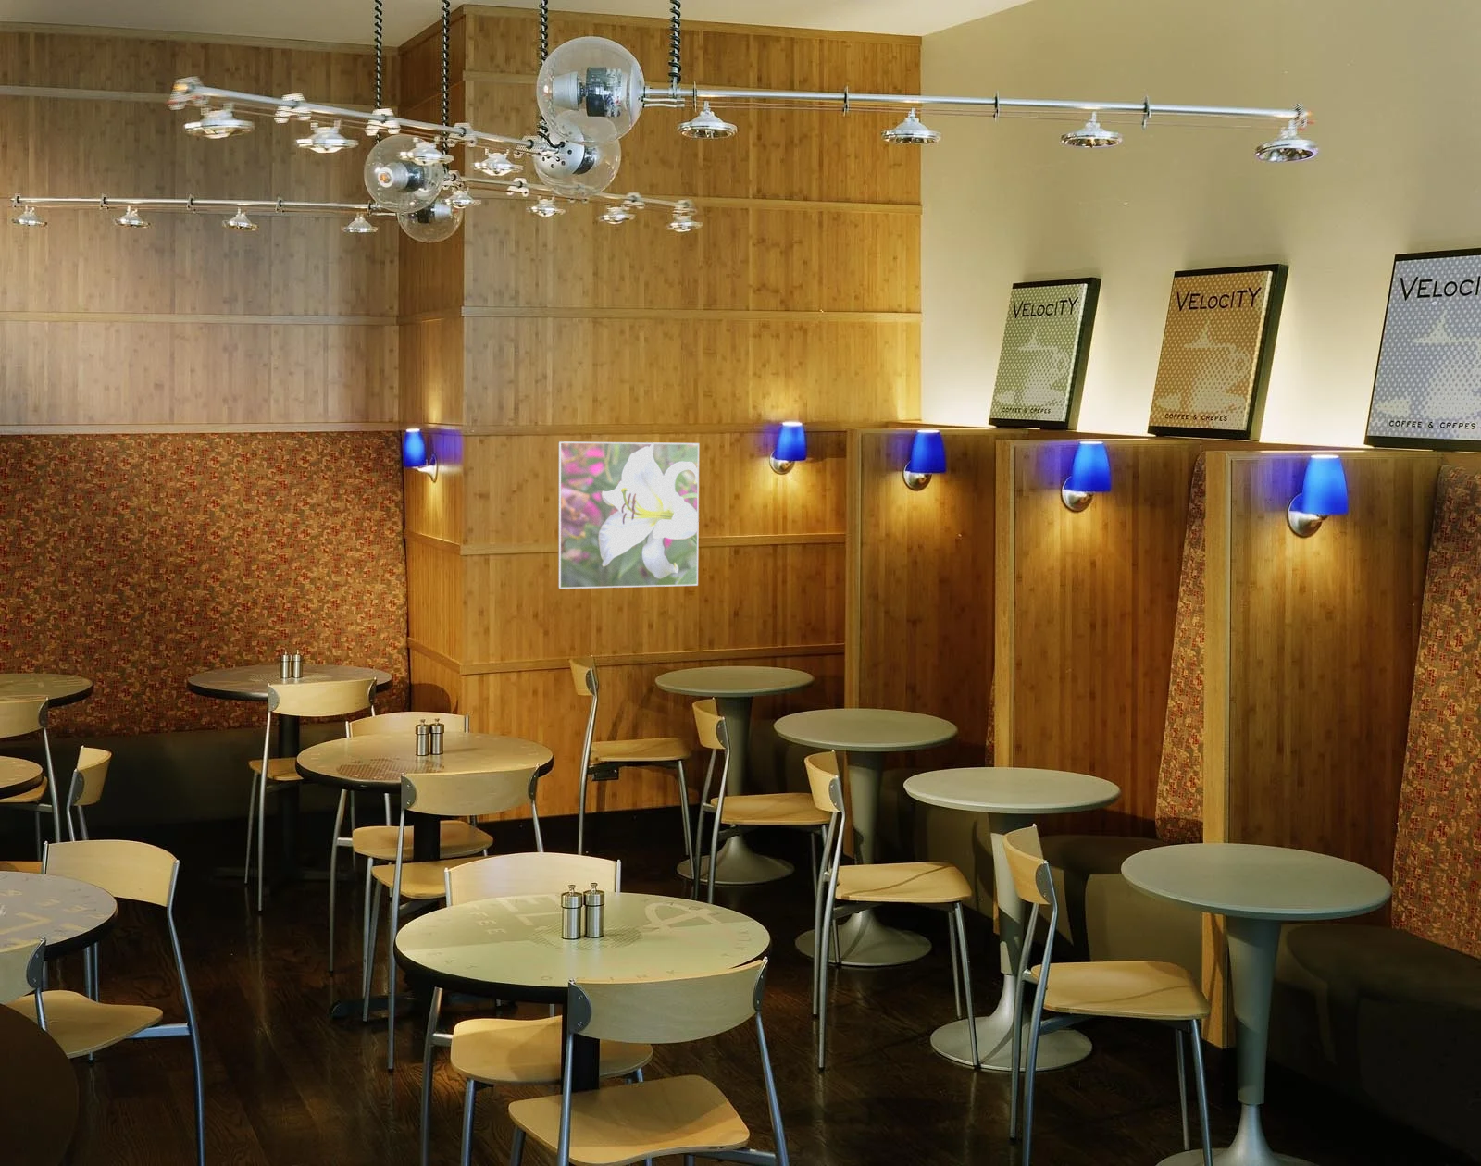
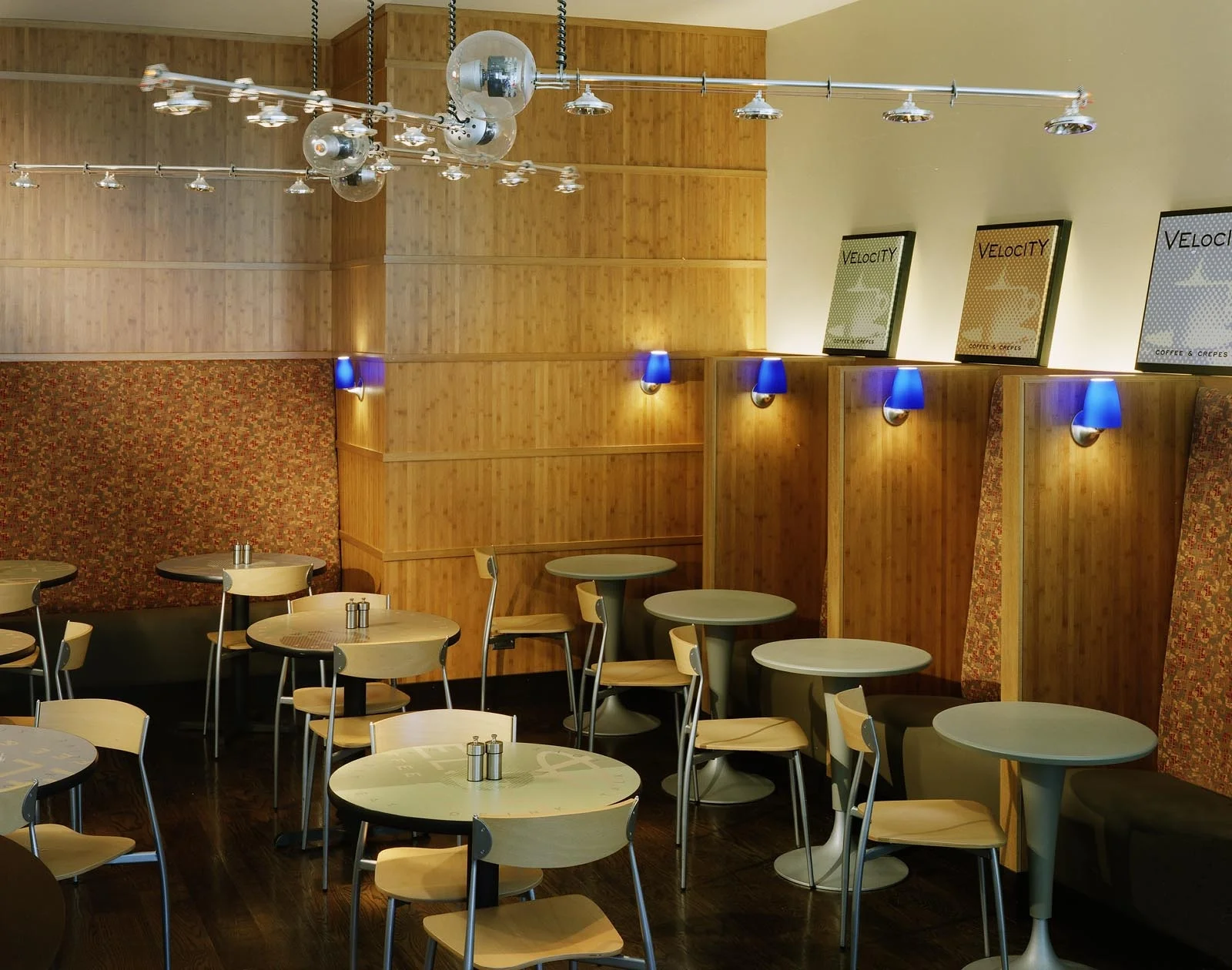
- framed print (629, 514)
